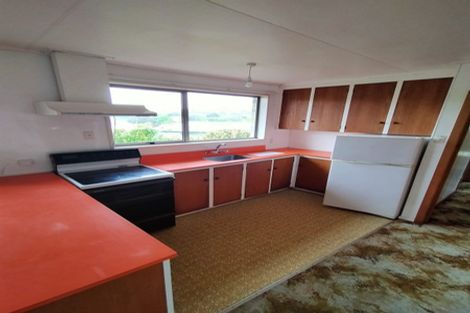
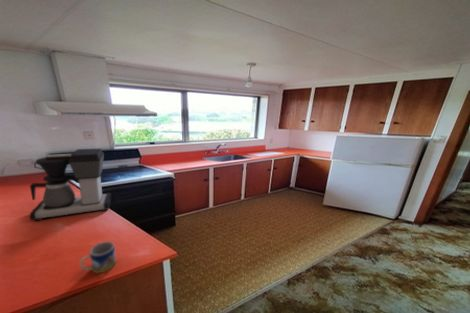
+ coffee maker (71, 180)
+ mug (98, 259)
